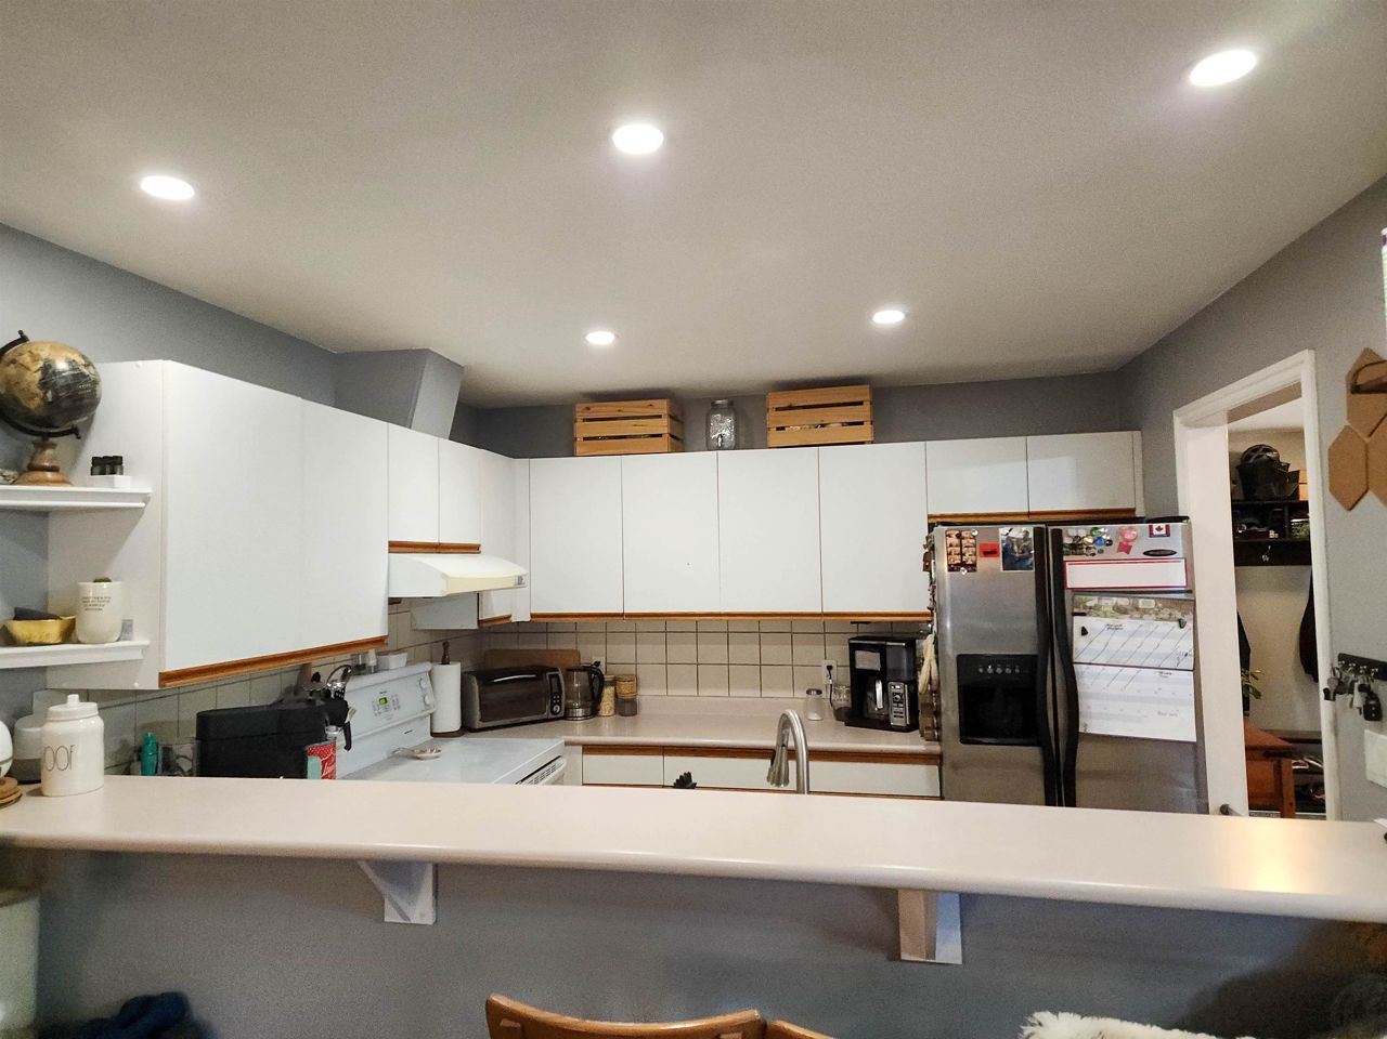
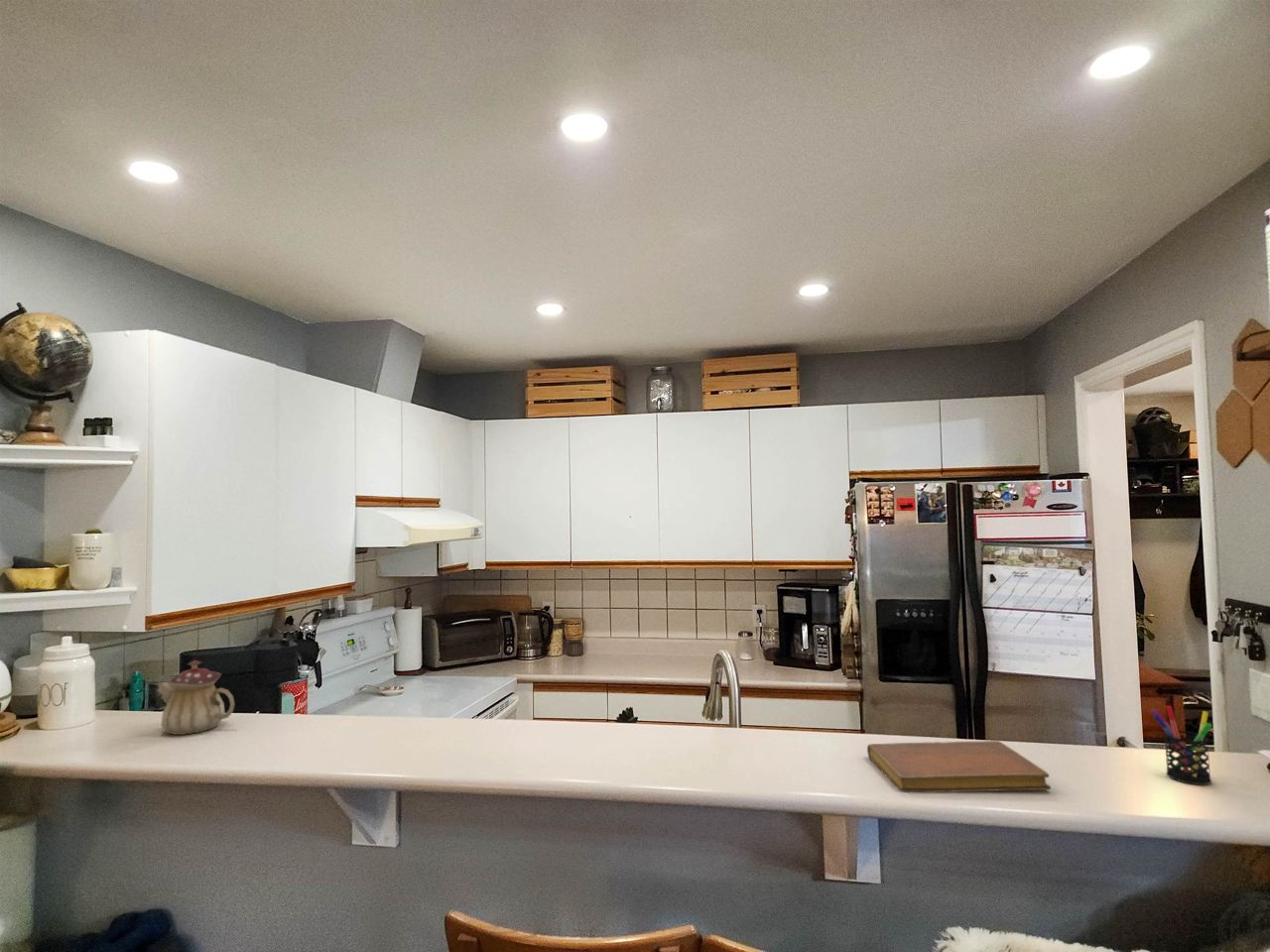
+ notebook (952, 764)
+ teapot (197, 693)
+ pen holder (1188, 742)
